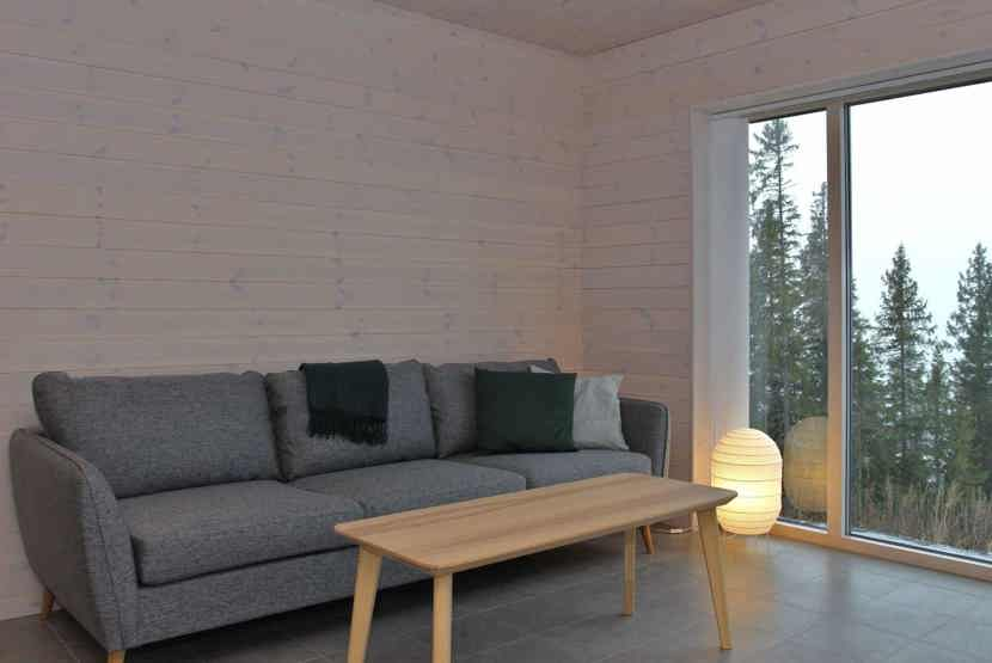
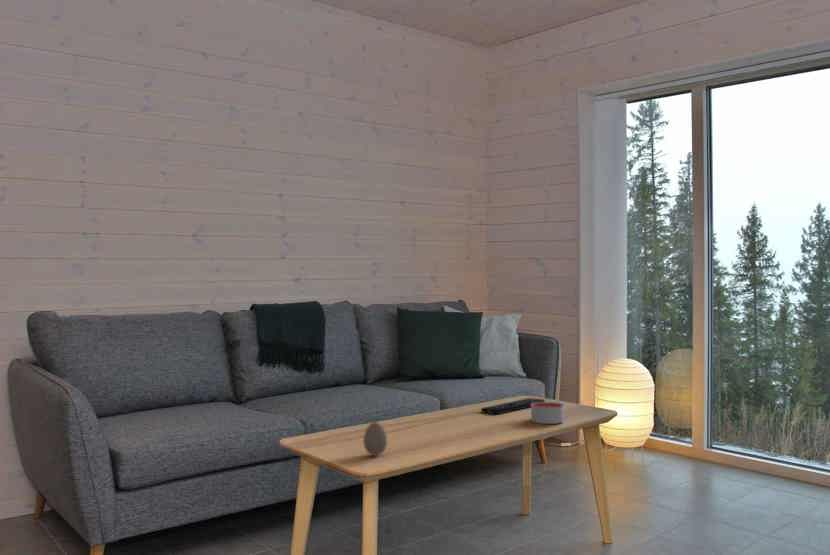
+ decorative egg (375, 438)
+ remote control (513, 405)
+ candle (547, 412)
